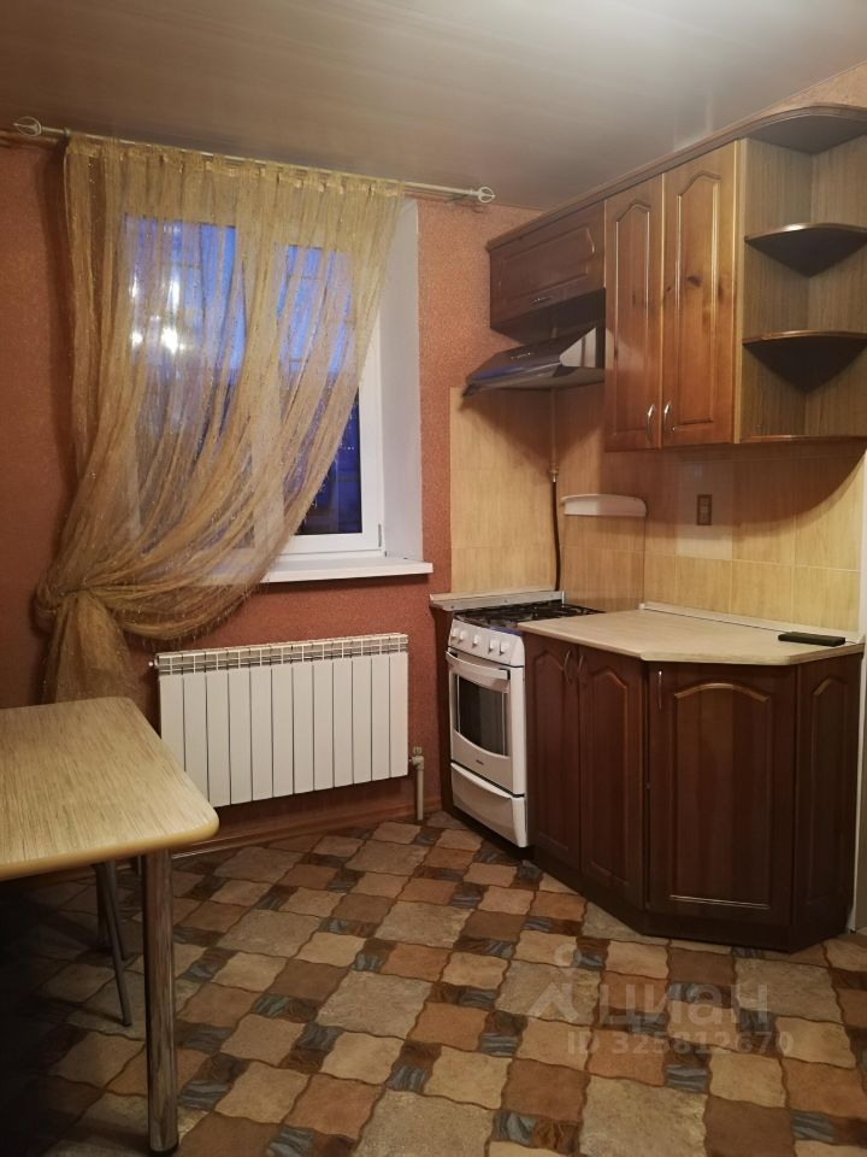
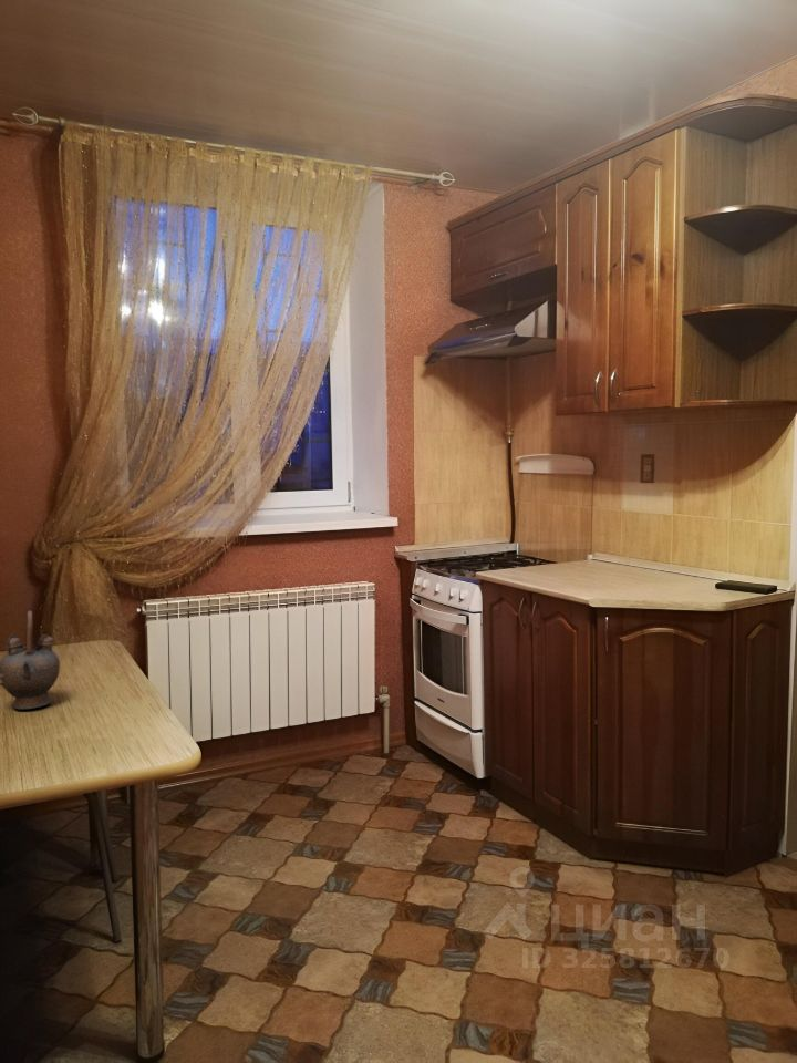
+ teapot (28, 660)
